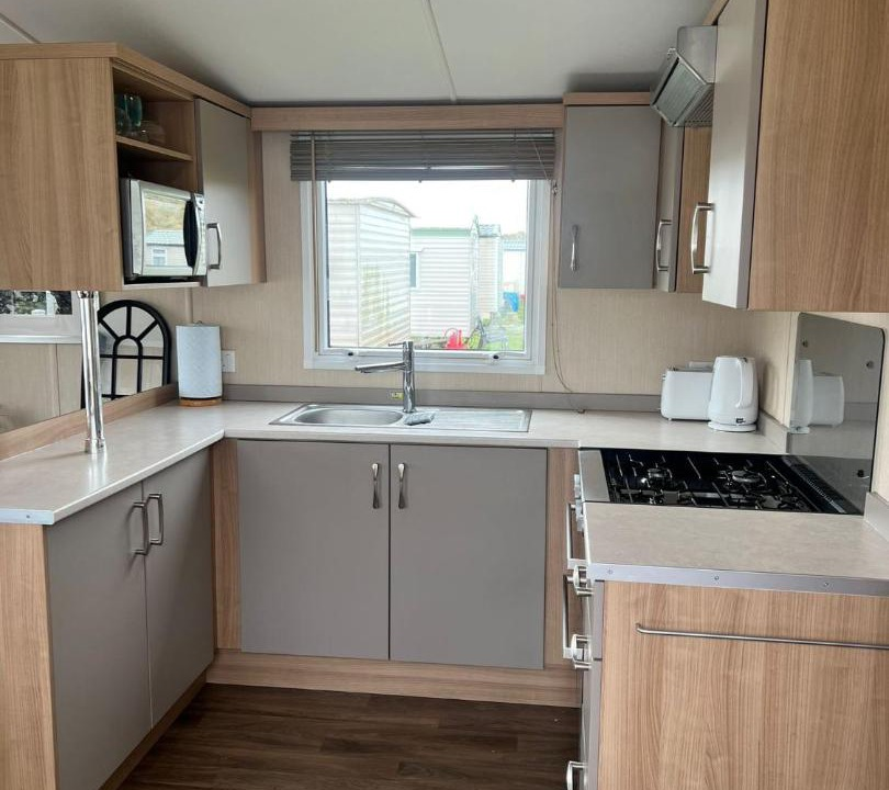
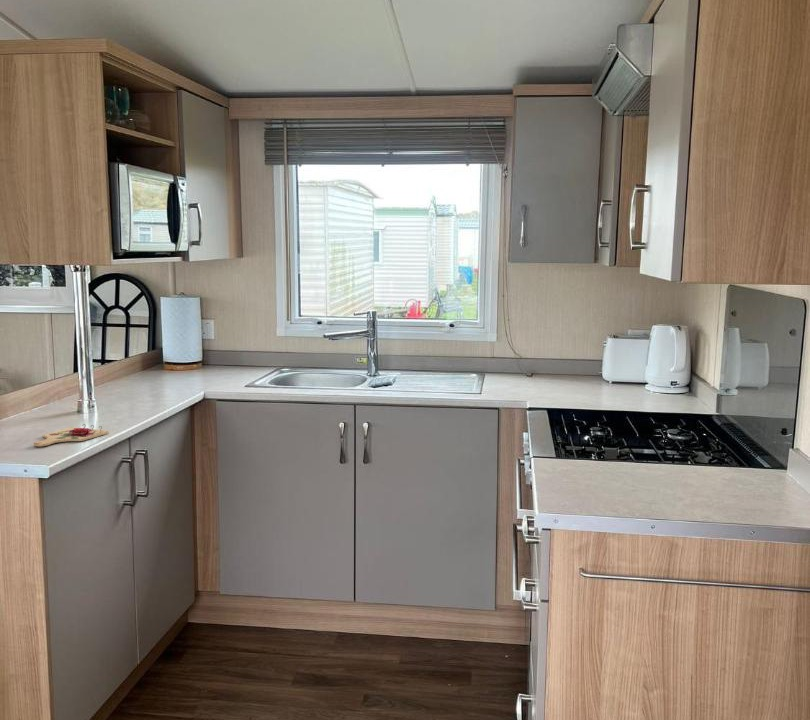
+ cutting board (64, 434)
